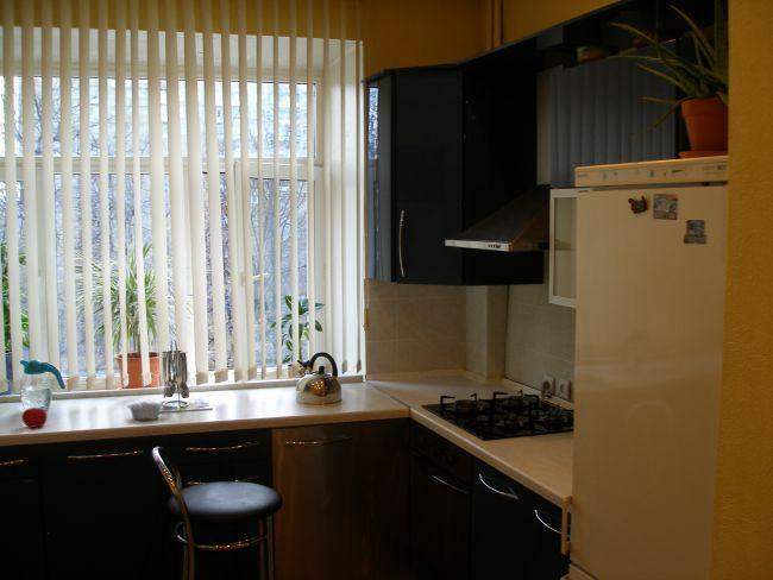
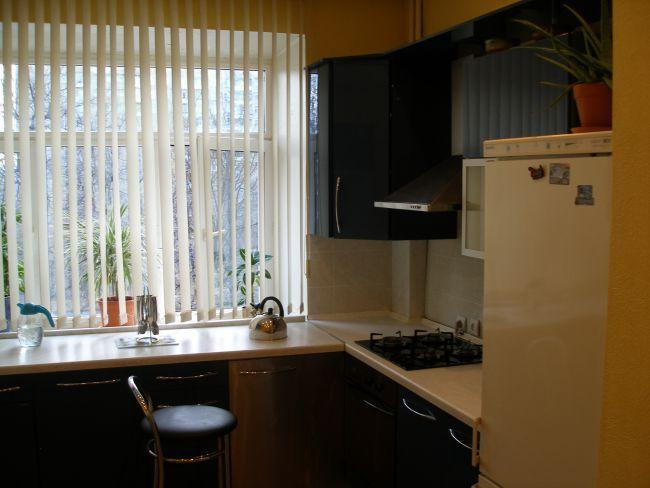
- fruit (34, 416)
- legume (144, 410)
